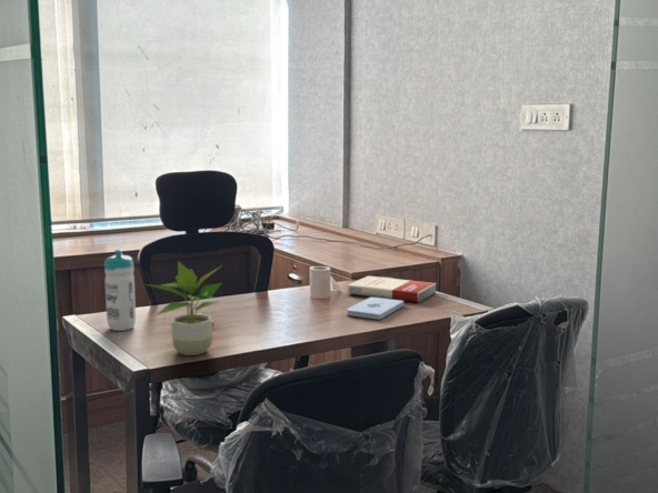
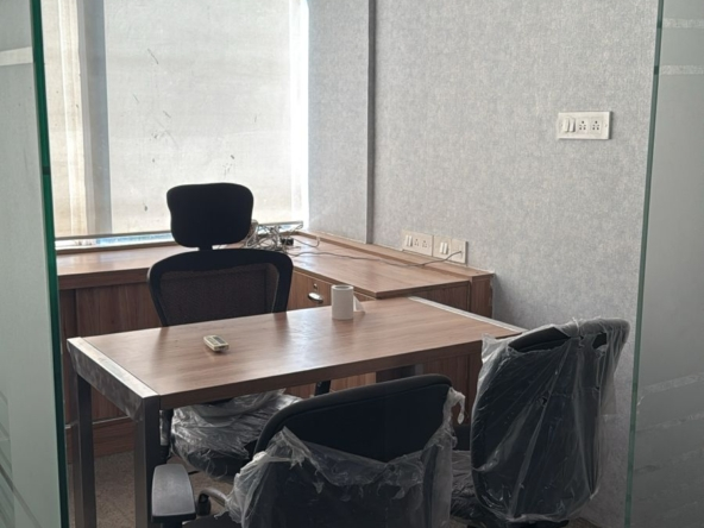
- book (391, 288)
- potted plant (182, 306)
- notepad (375, 308)
- water bottle (120, 289)
